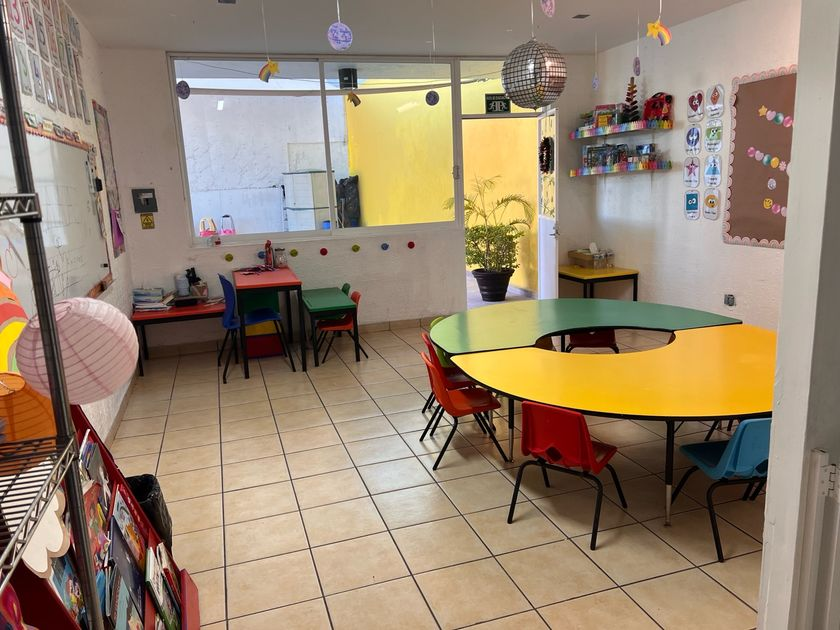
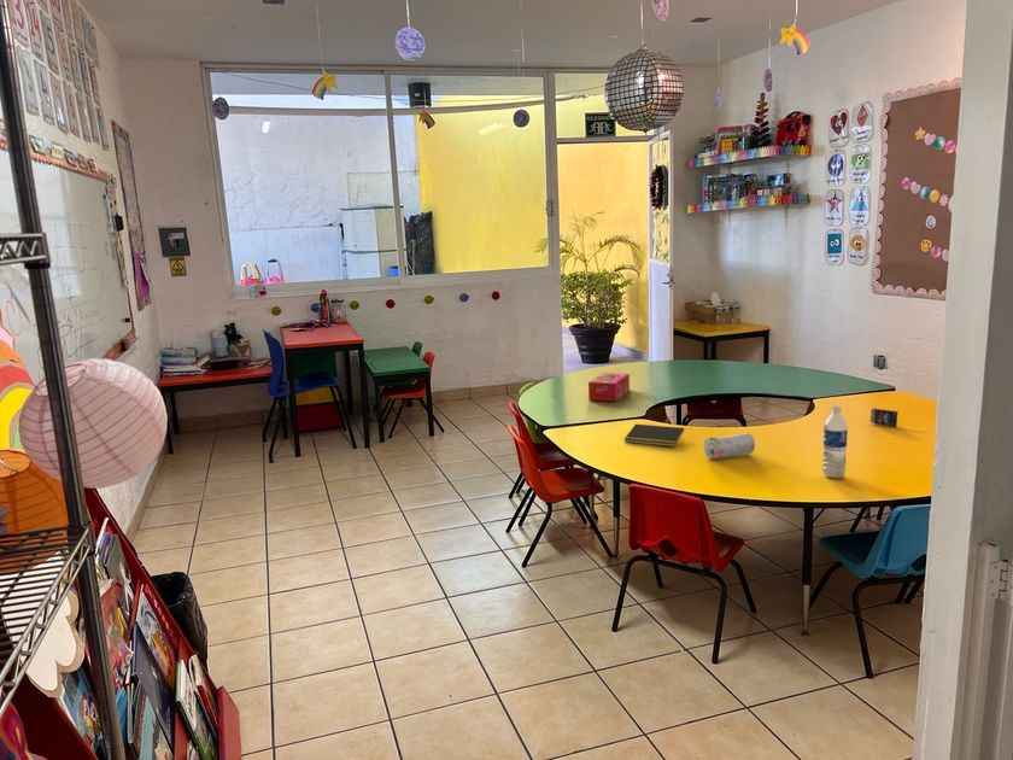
+ crayon box (883, 416)
+ tissue box (609, 386)
+ notepad (654, 434)
+ pencil case (728, 445)
+ water bottle (835, 440)
